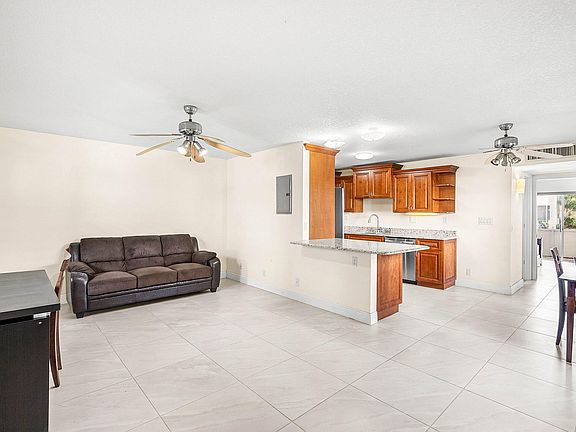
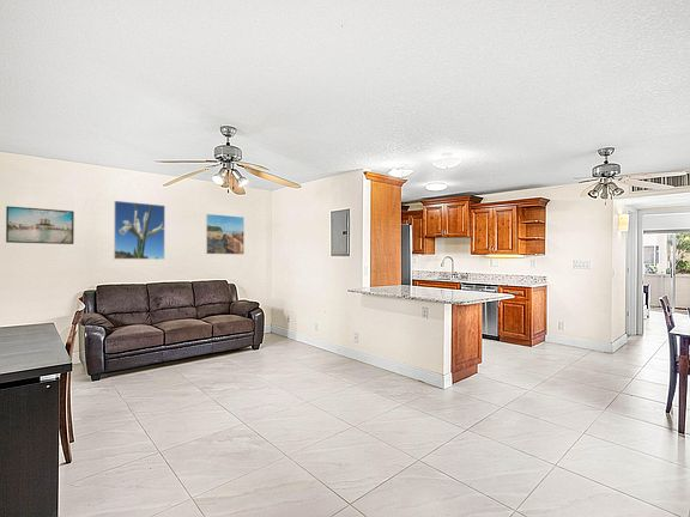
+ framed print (41, 225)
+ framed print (140, 231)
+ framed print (225, 235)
